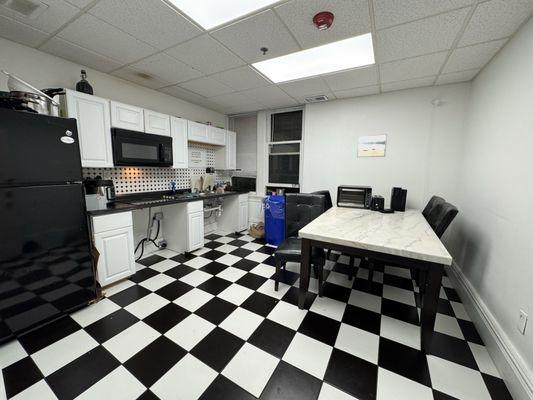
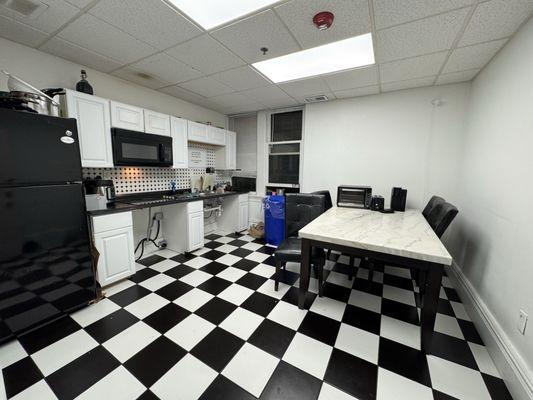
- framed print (371, 146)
